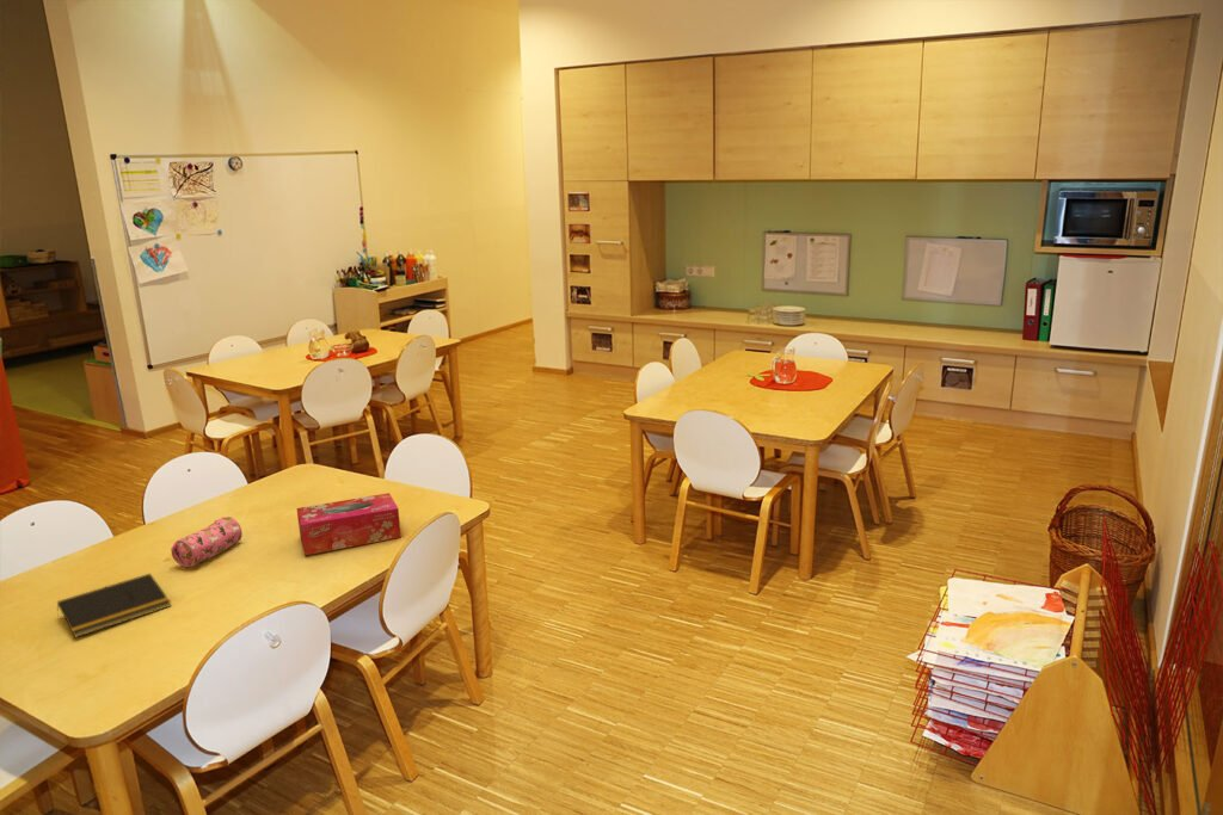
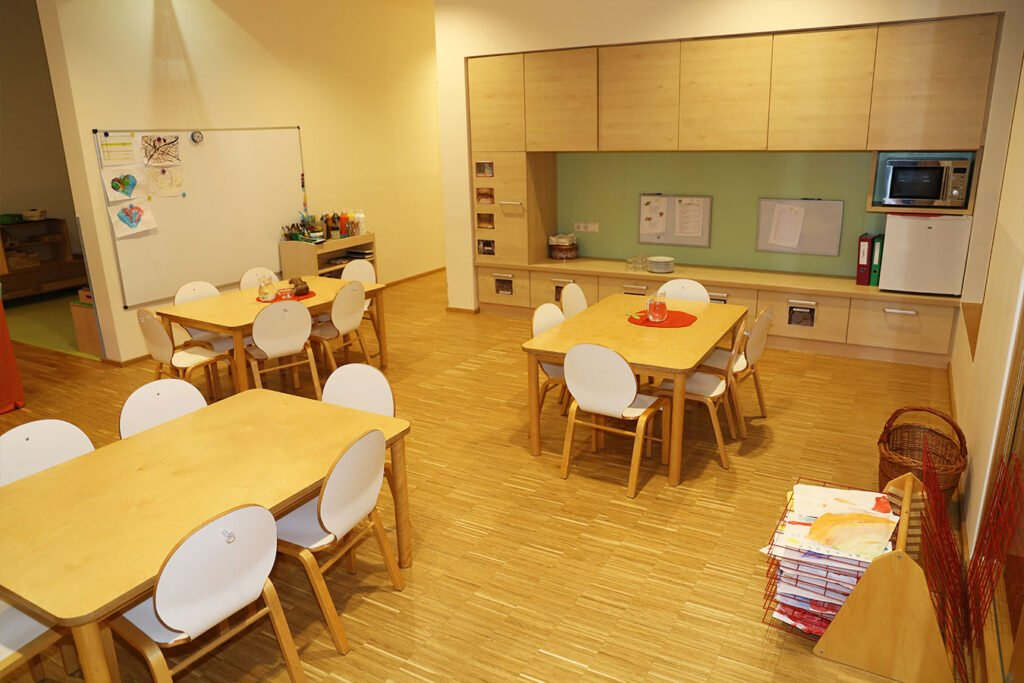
- notepad (115, 603)
- tissue box (349, 523)
- pencil case (207, 541)
